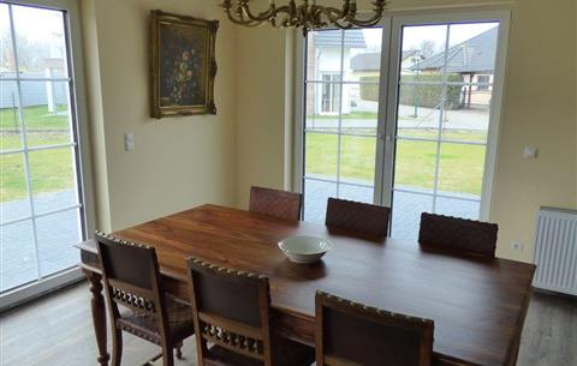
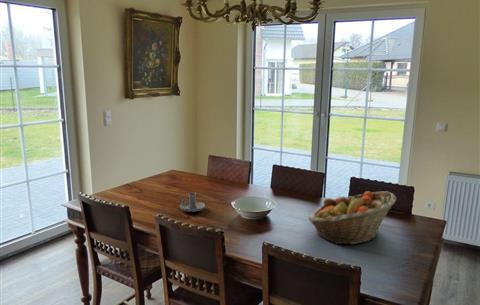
+ candle holder (190, 201)
+ fruit basket (351, 213)
